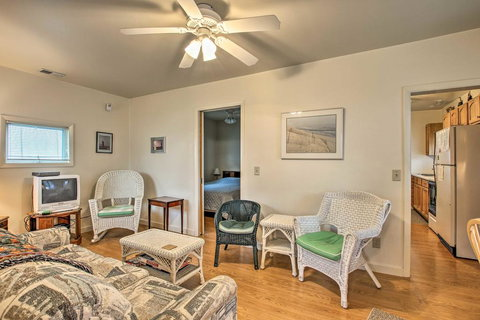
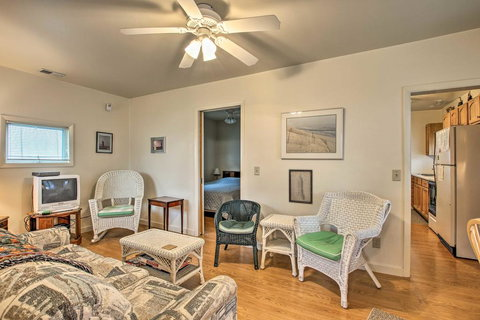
+ wall art (300, 186)
